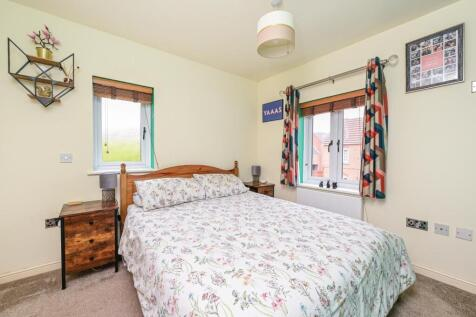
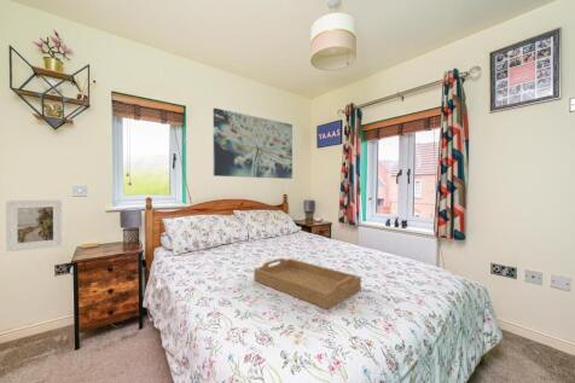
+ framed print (35, 224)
+ serving tray (304, 277)
+ wall art (256, 147)
